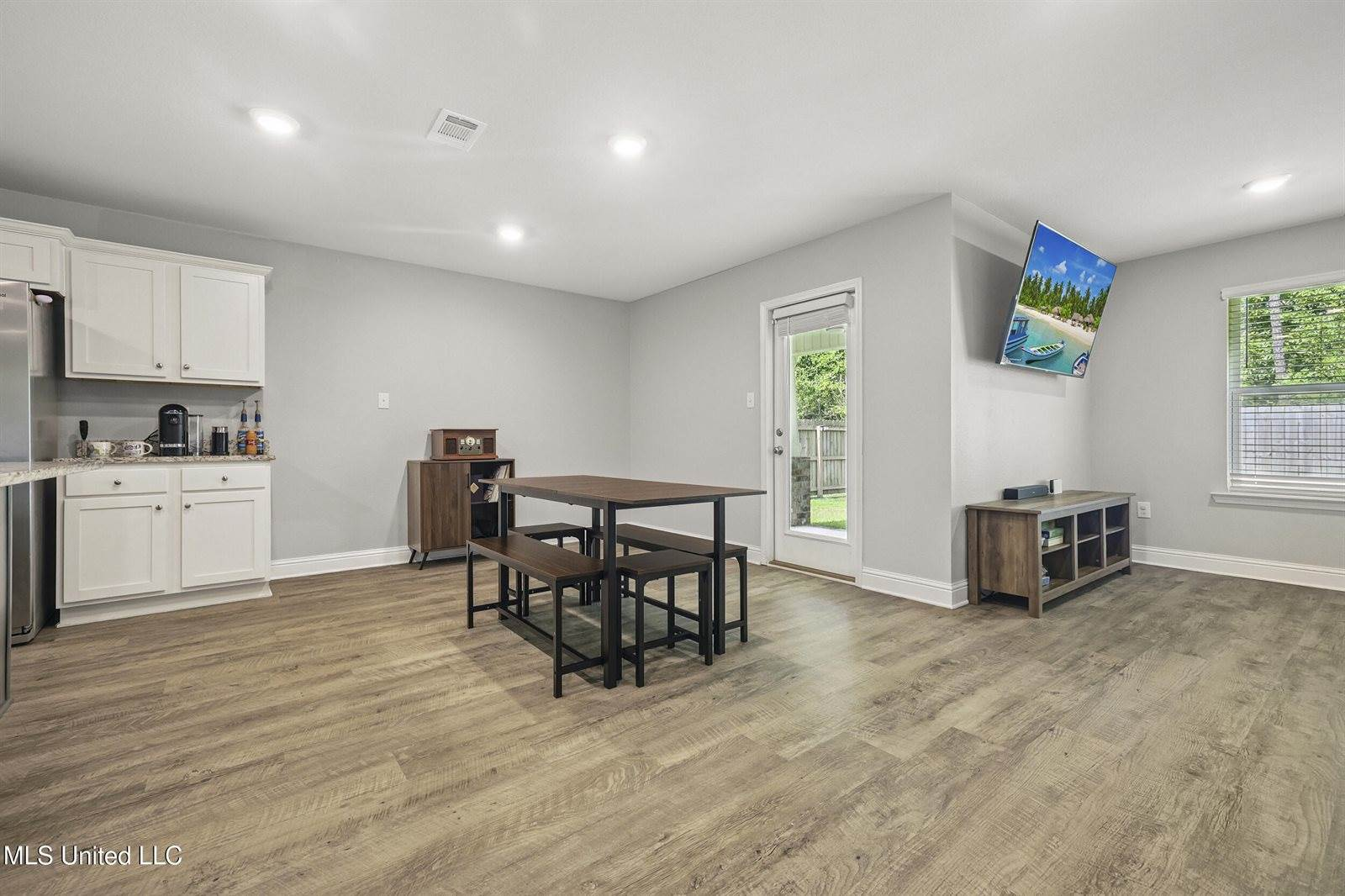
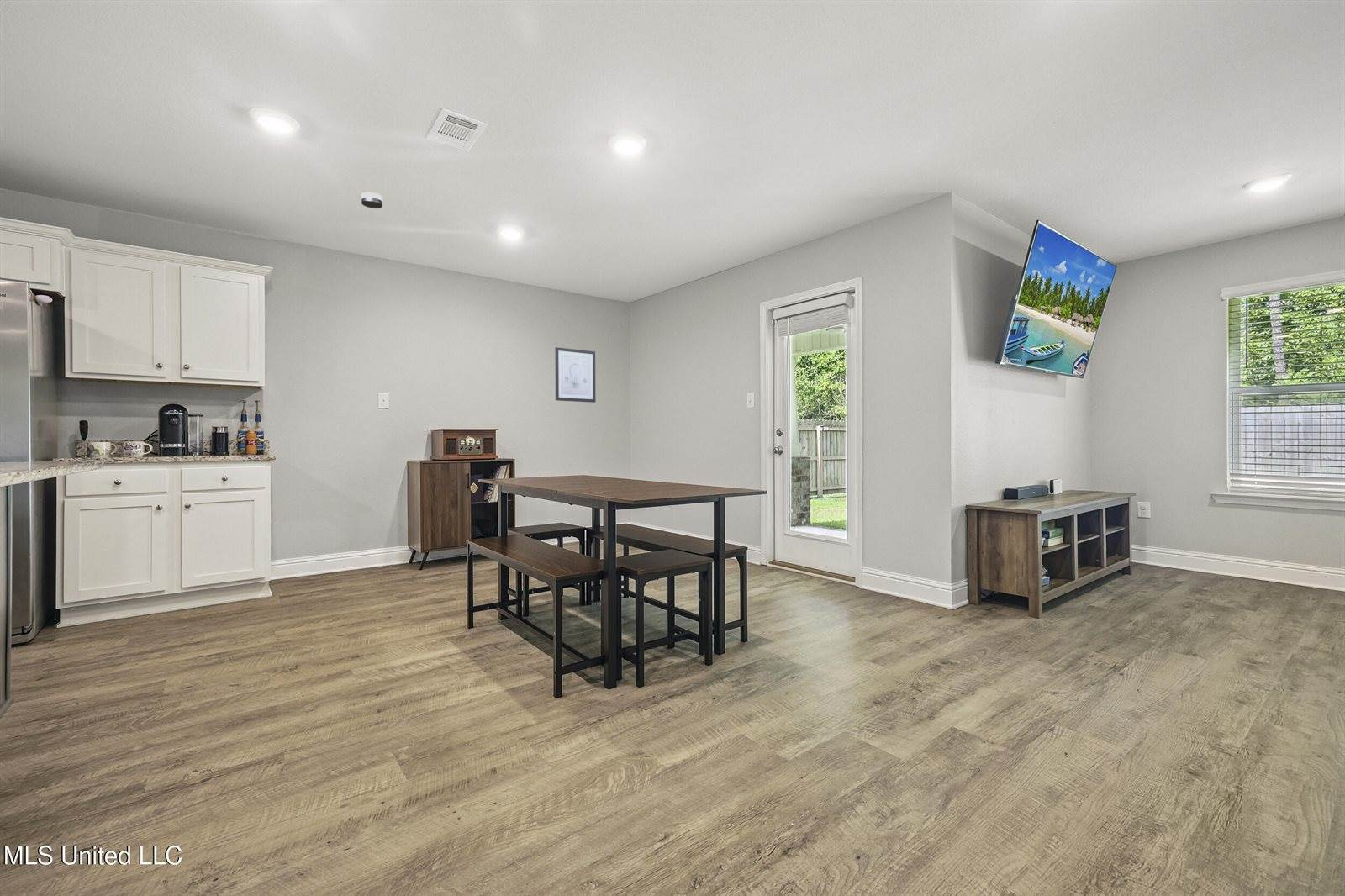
+ smoke detector (372, 200)
+ wall art (576, 375)
